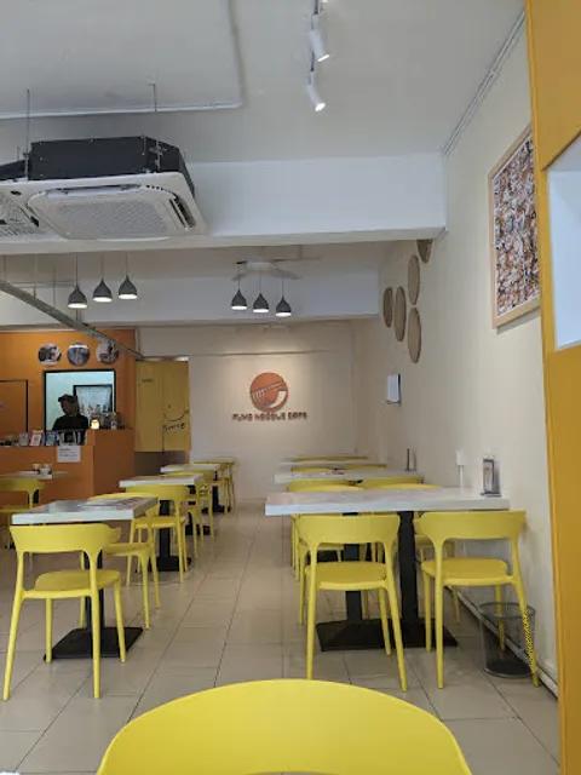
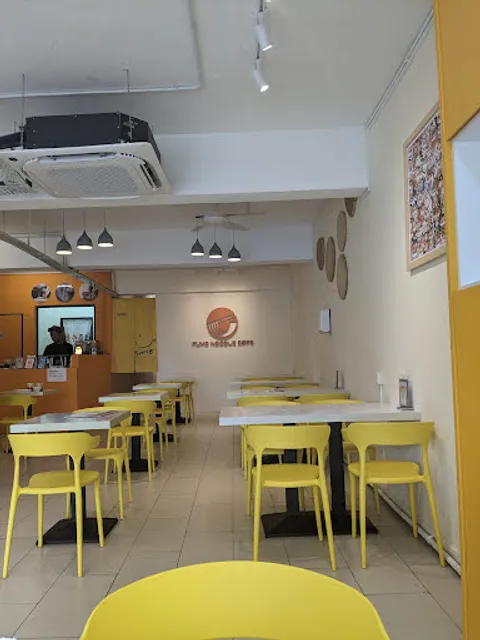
- waste bin (507, 638)
